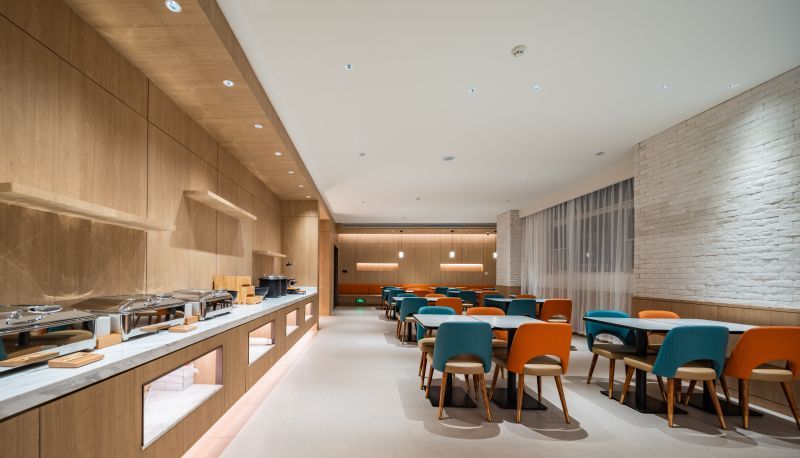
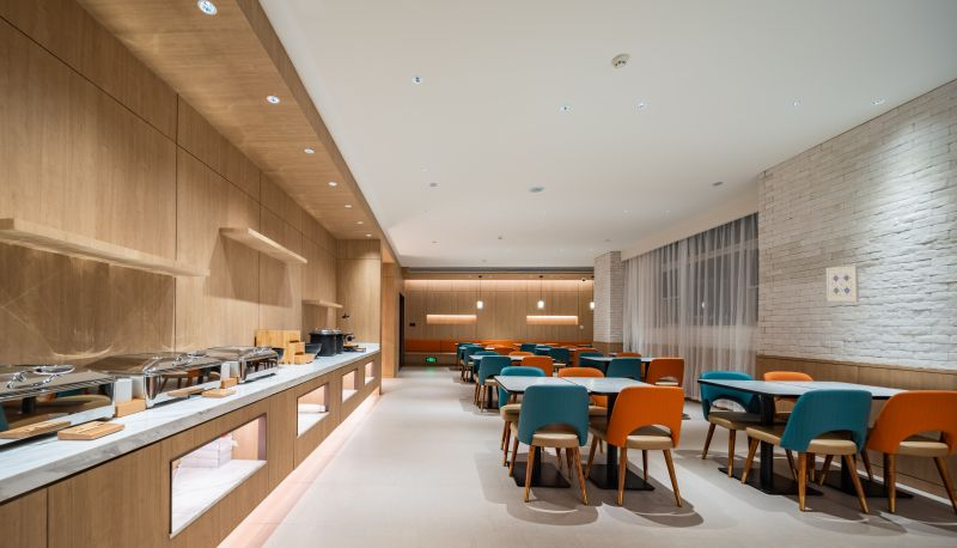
+ wall art (841, 284)
